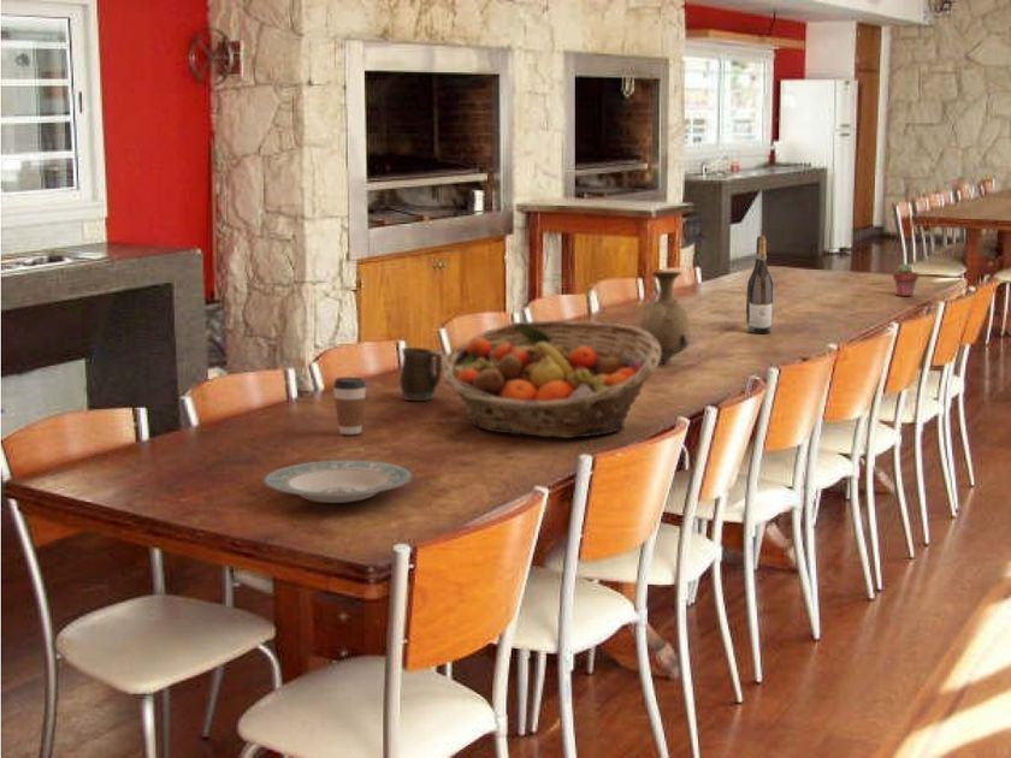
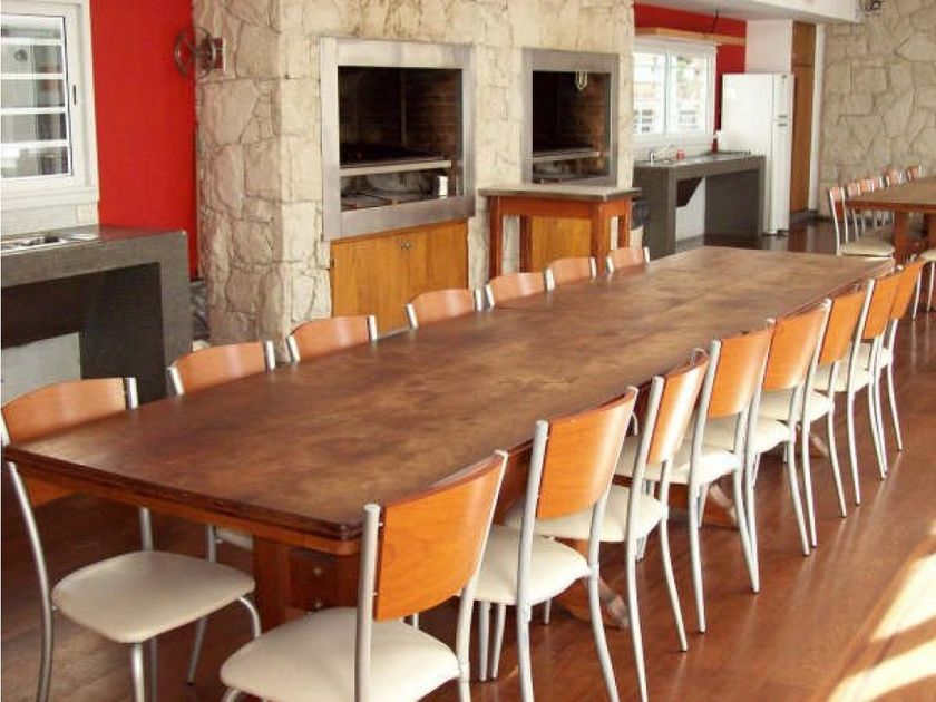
- vase (664, 318)
- potted succulent (905, 279)
- wine bottle (759, 284)
- coffee cup (349, 405)
- fruit basket (550, 377)
- mug (421, 373)
- plate (338, 485)
